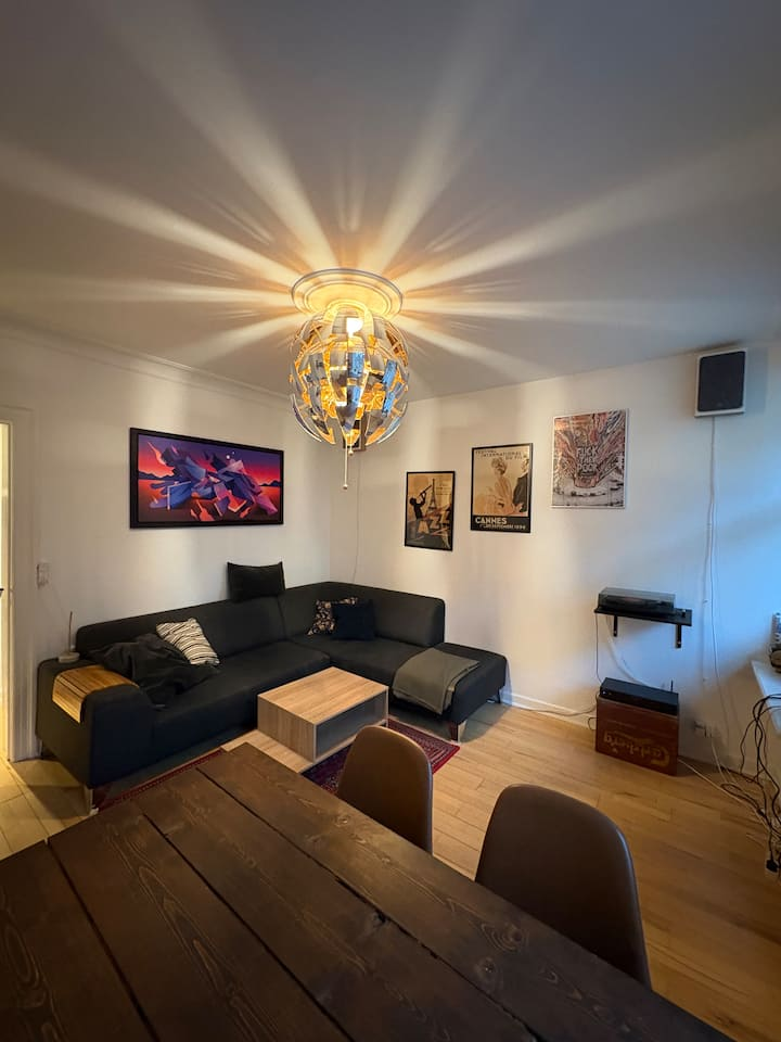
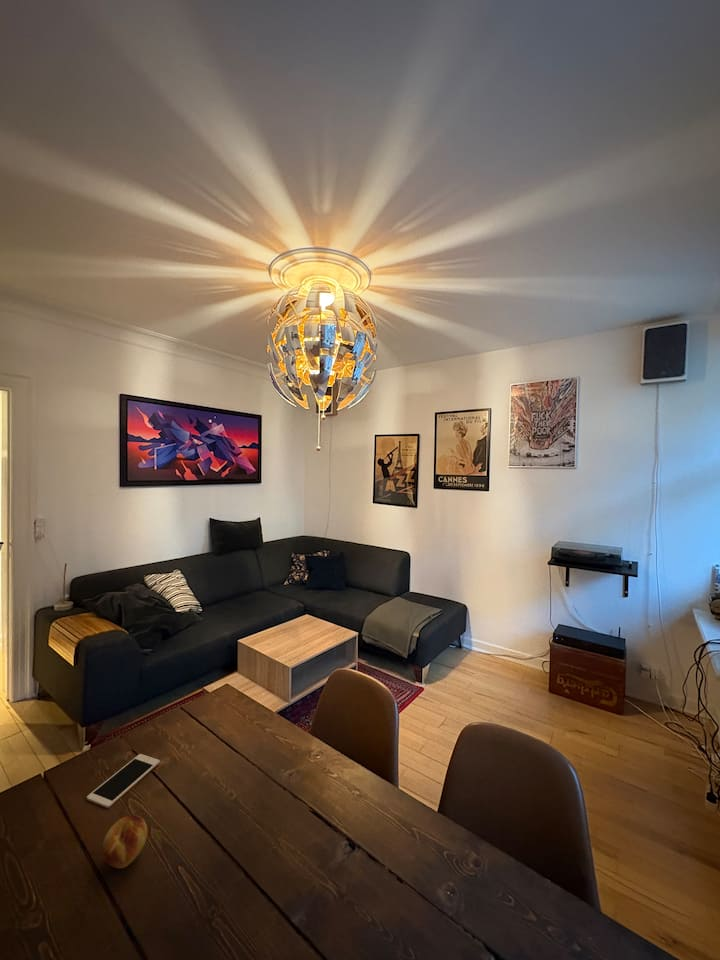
+ fruit (125, 840)
+ cell phone (125, 778)
